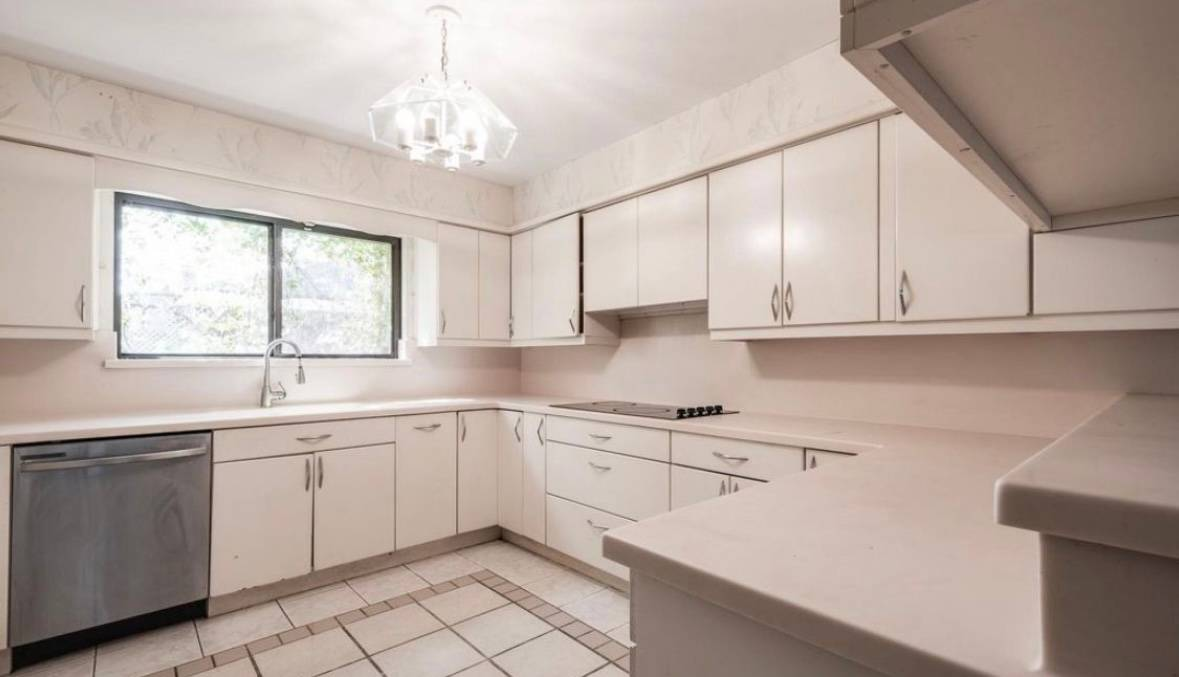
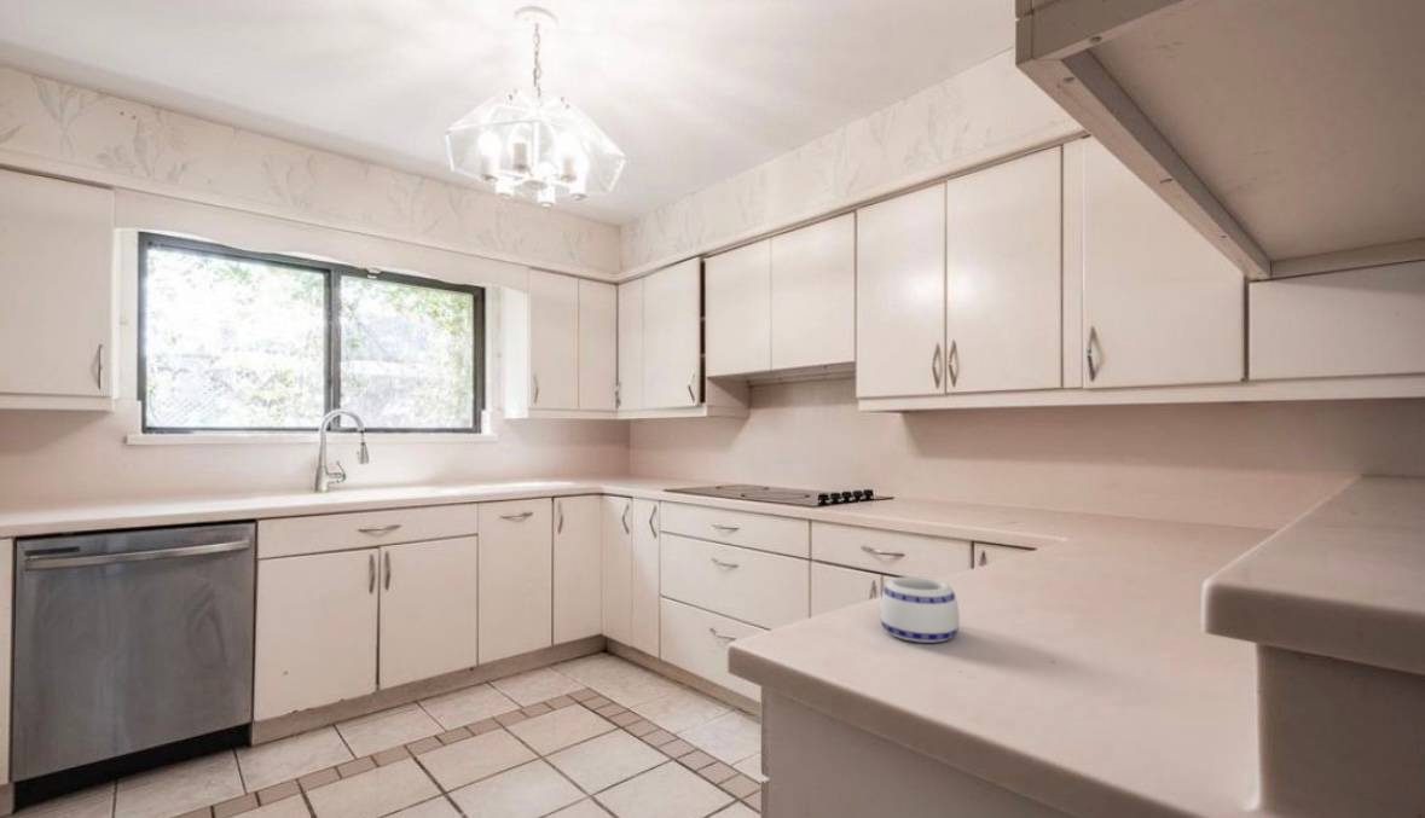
+ mug (919, 604)
